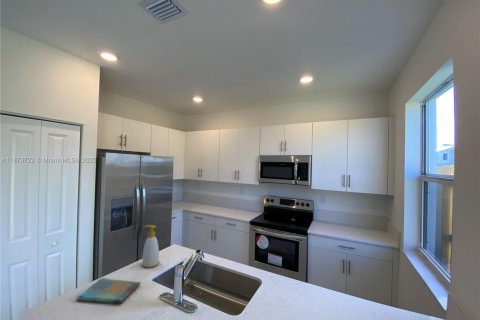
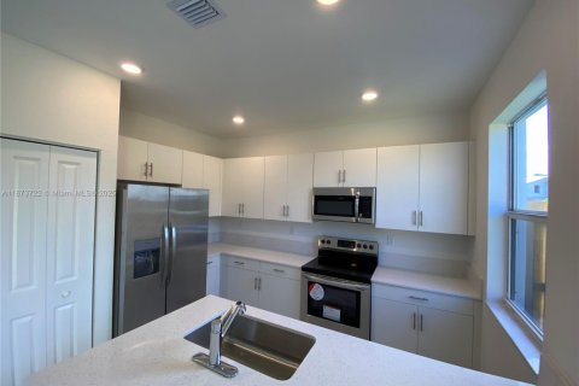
- soap bottle (151, 244)
- dish towel (110, 289)
